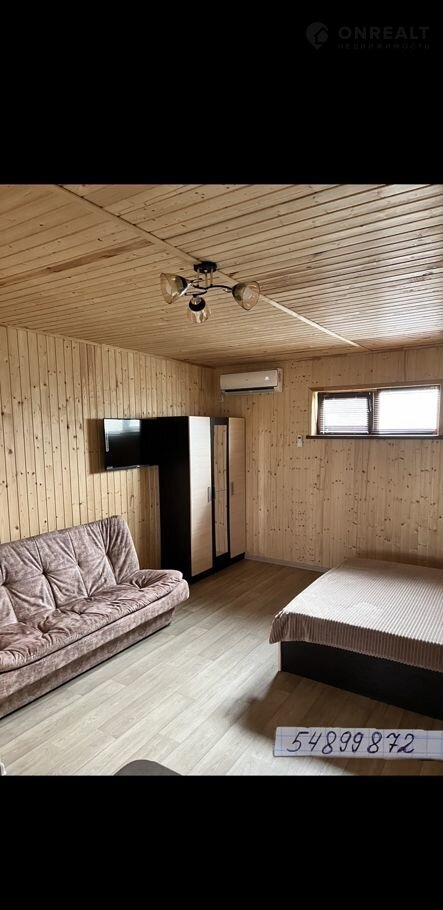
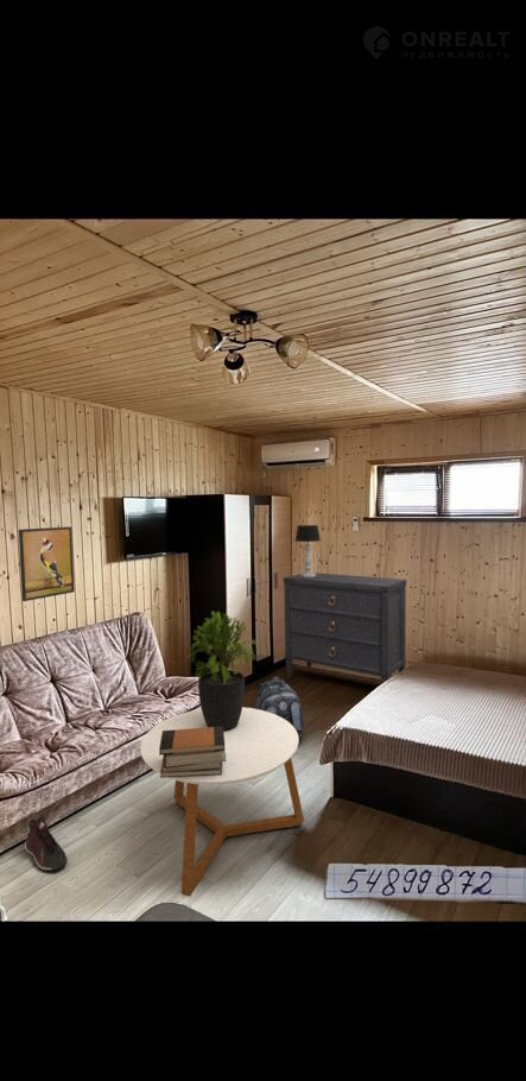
+ coffee table (224, 783)
+ backpack (278, 707)
+ sneaker (43, 840)
+ dresser (343, 630)
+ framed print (47, 562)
+ book stack (192, 751)
+ potted plant (224, 668)
+ table lamp (308, 551)
